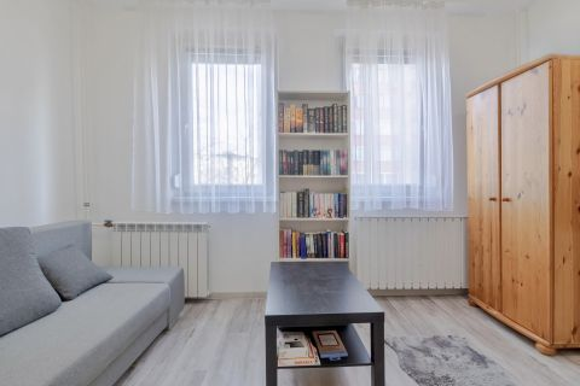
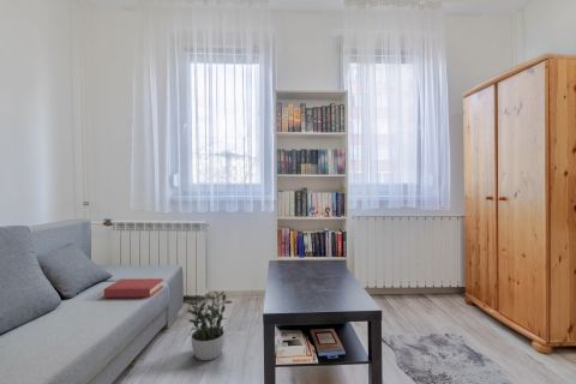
+ hardback book (134, 287)
+ potted plant (209, 322)
